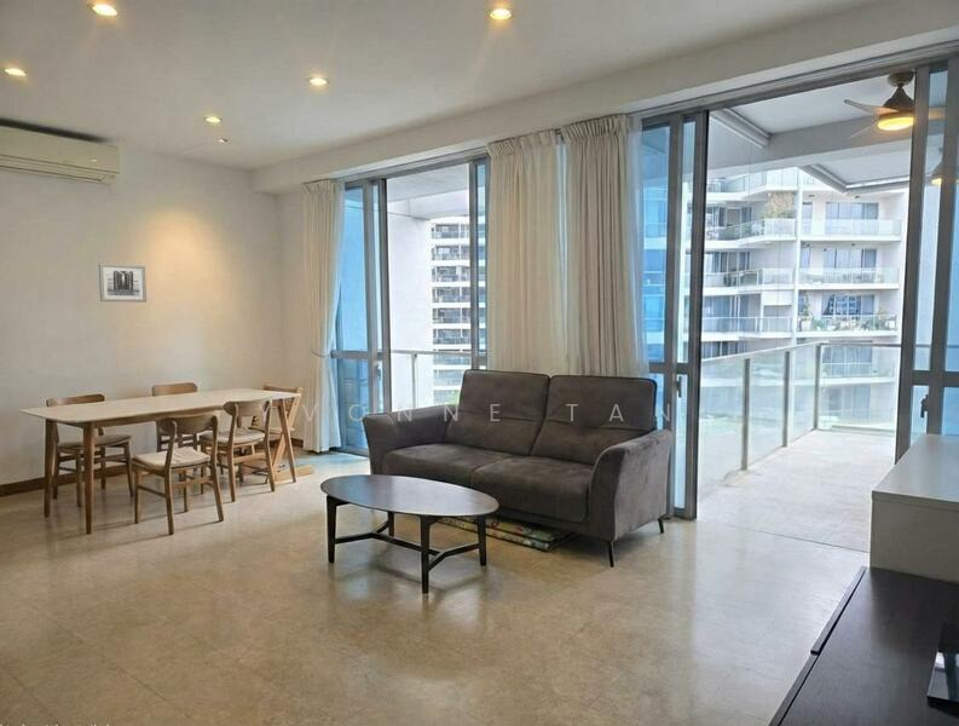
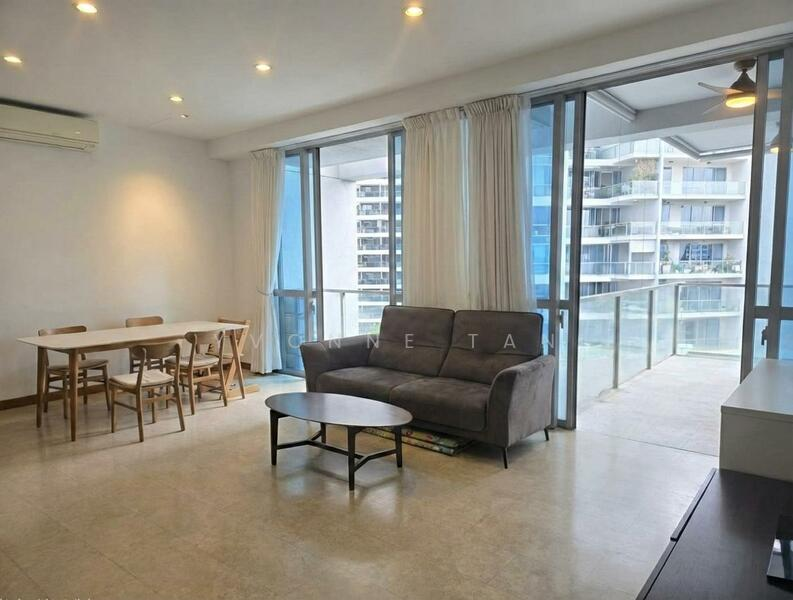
- wall art (122, 283)
